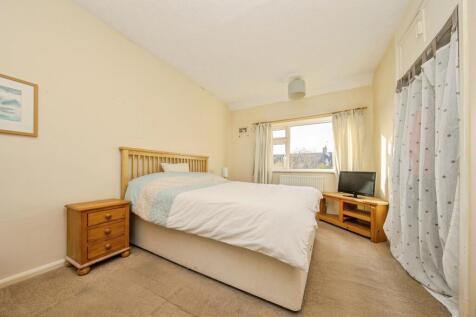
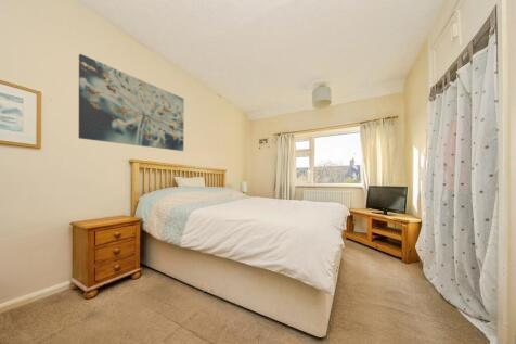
+ wall art (143, 113)
